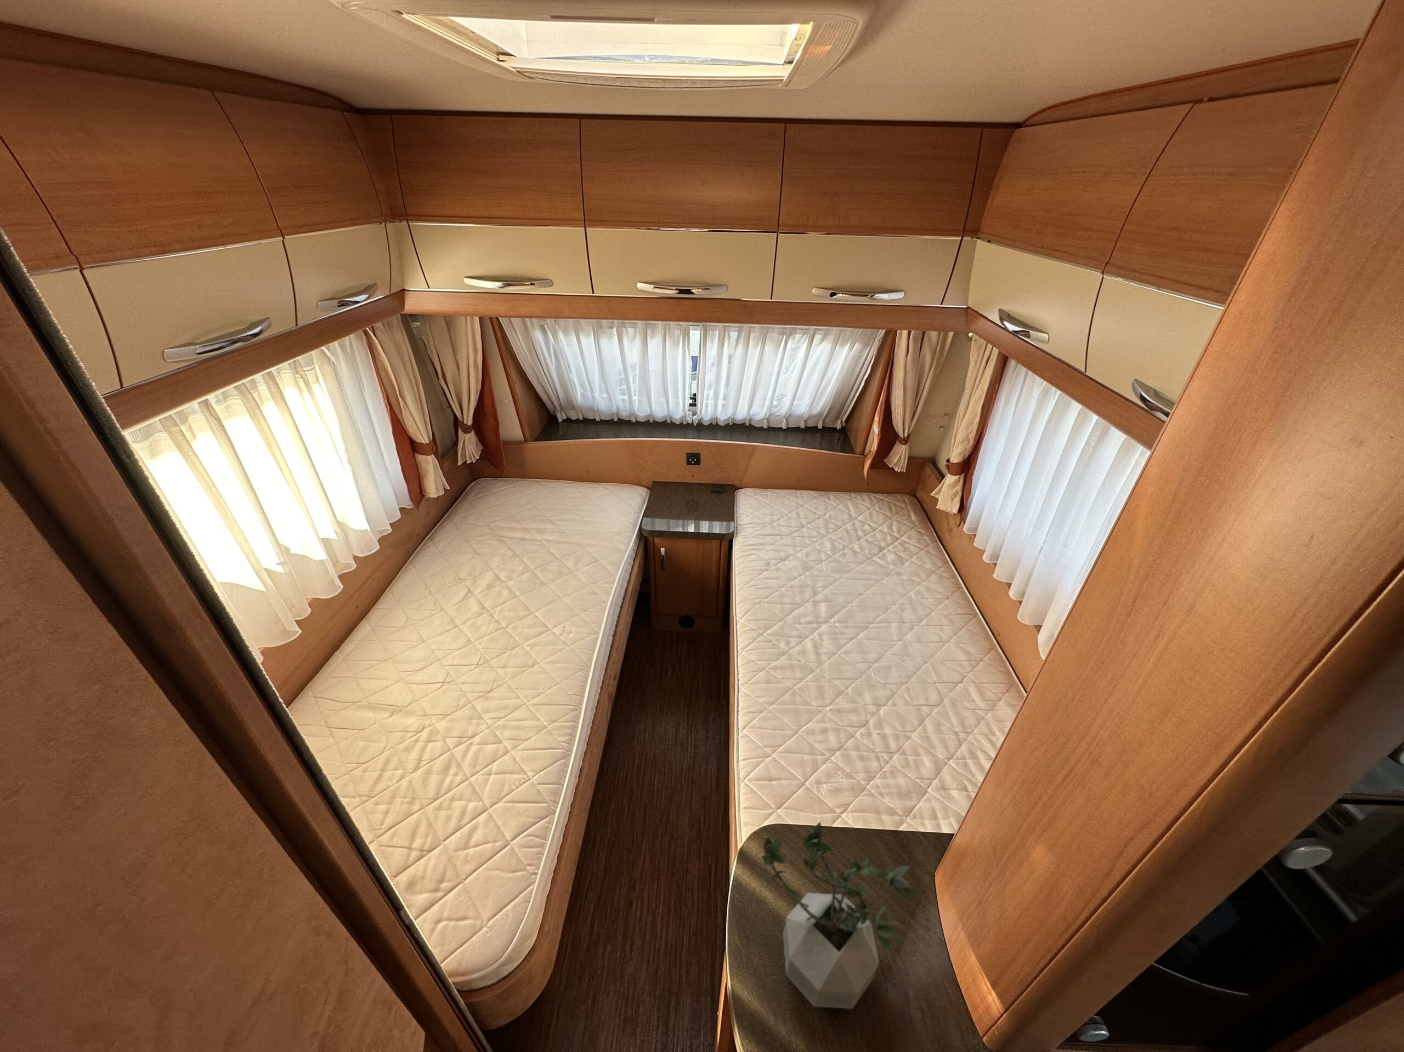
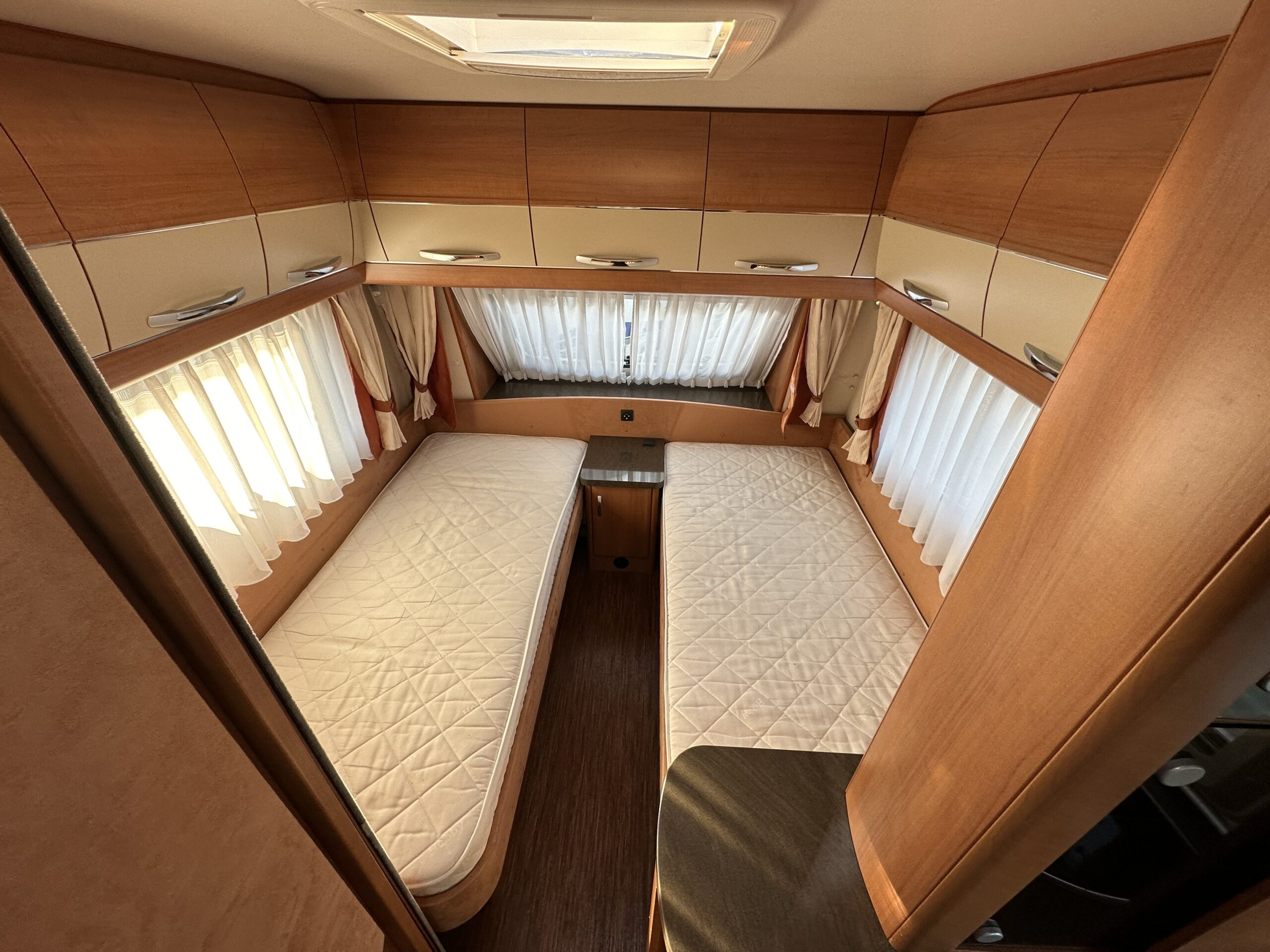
- potted plant (826, 904)
